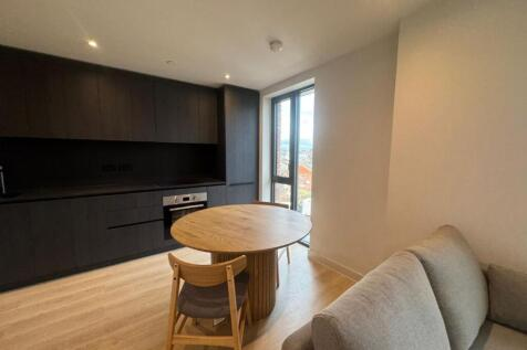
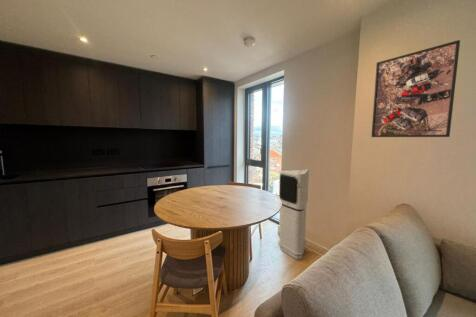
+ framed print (409, 95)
+ air purifier (297, 211)
